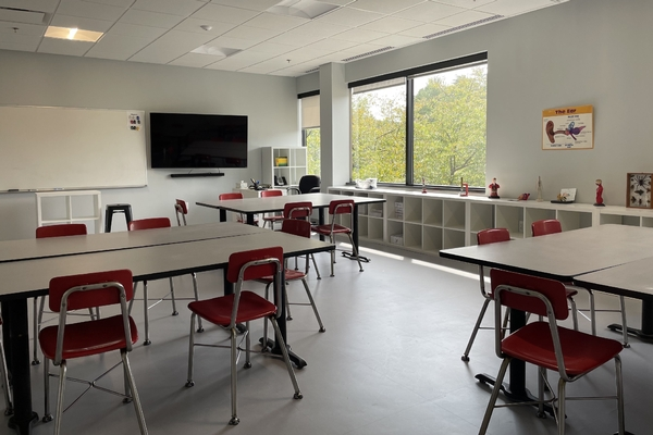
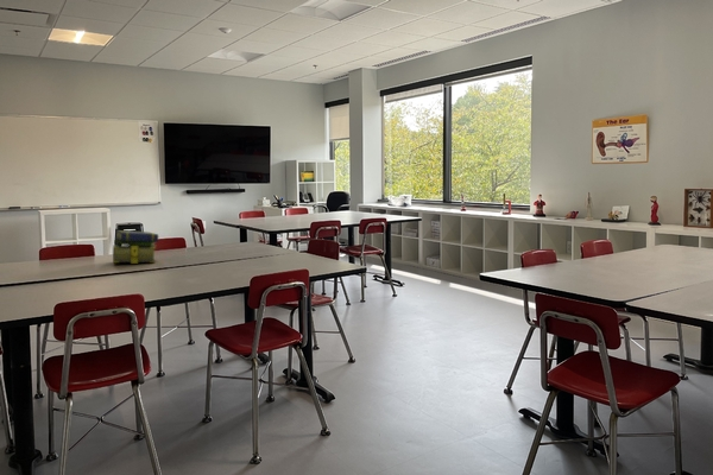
+ stack of books (134, 246)
